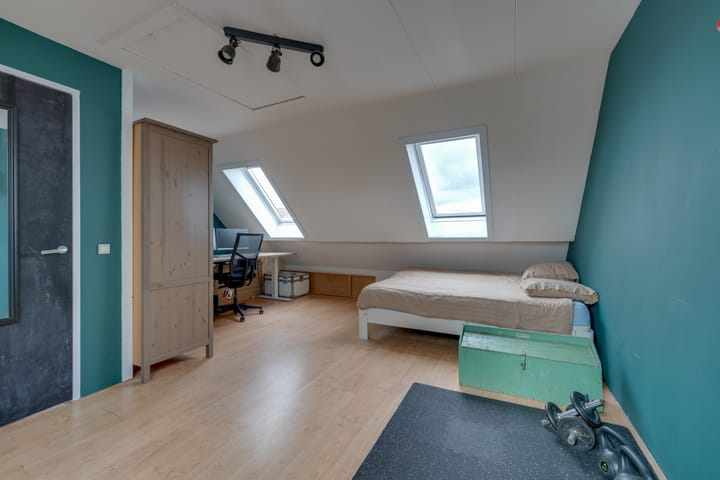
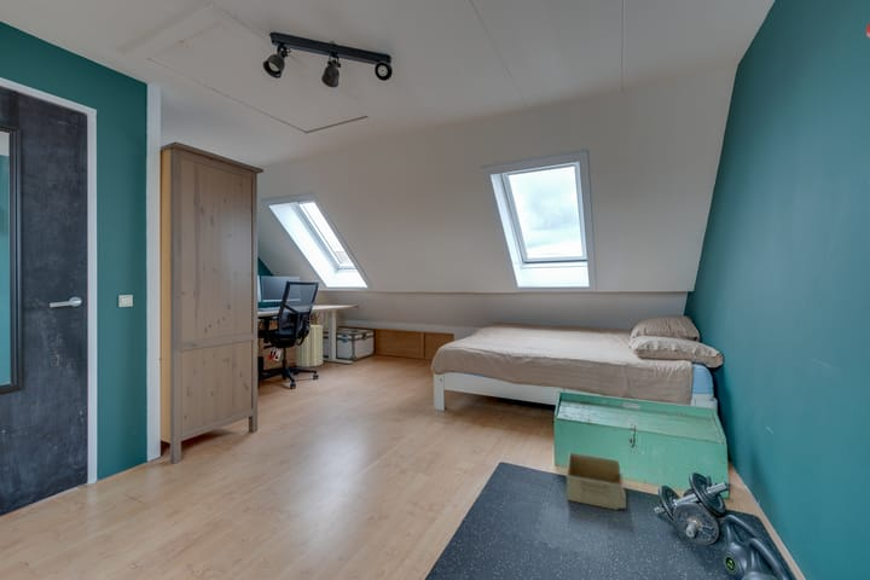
+ storage bin (594, 480)
+ laundry hamper (308, 342)
